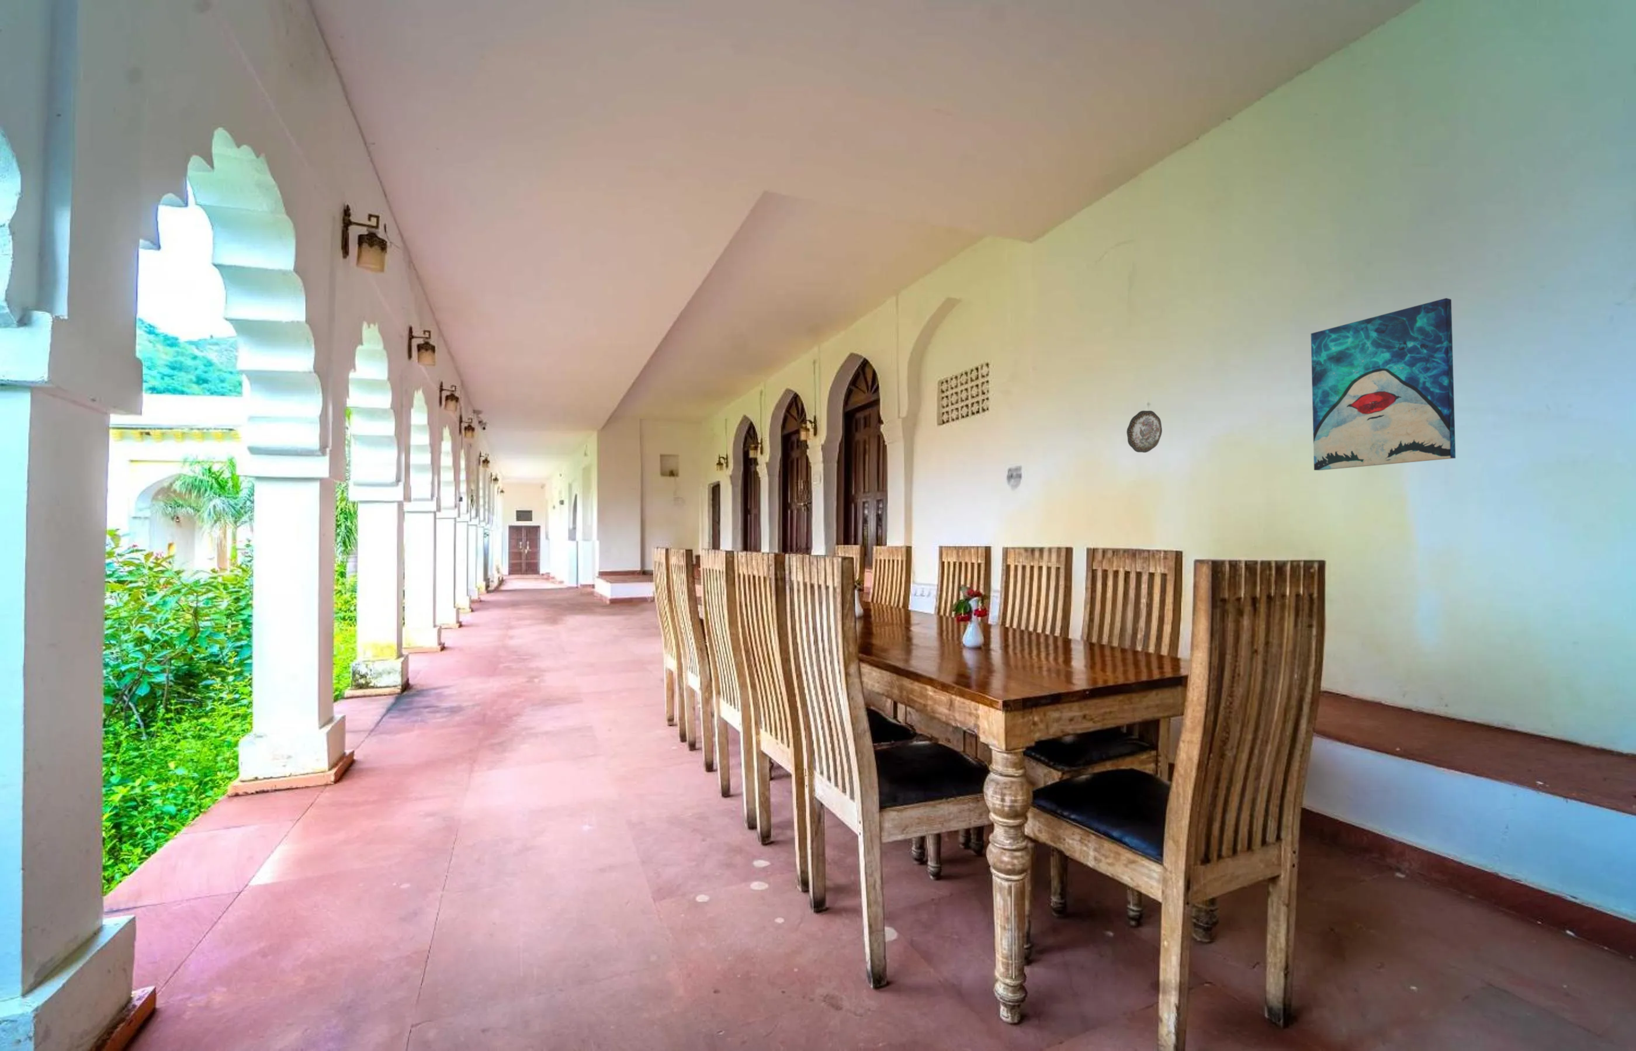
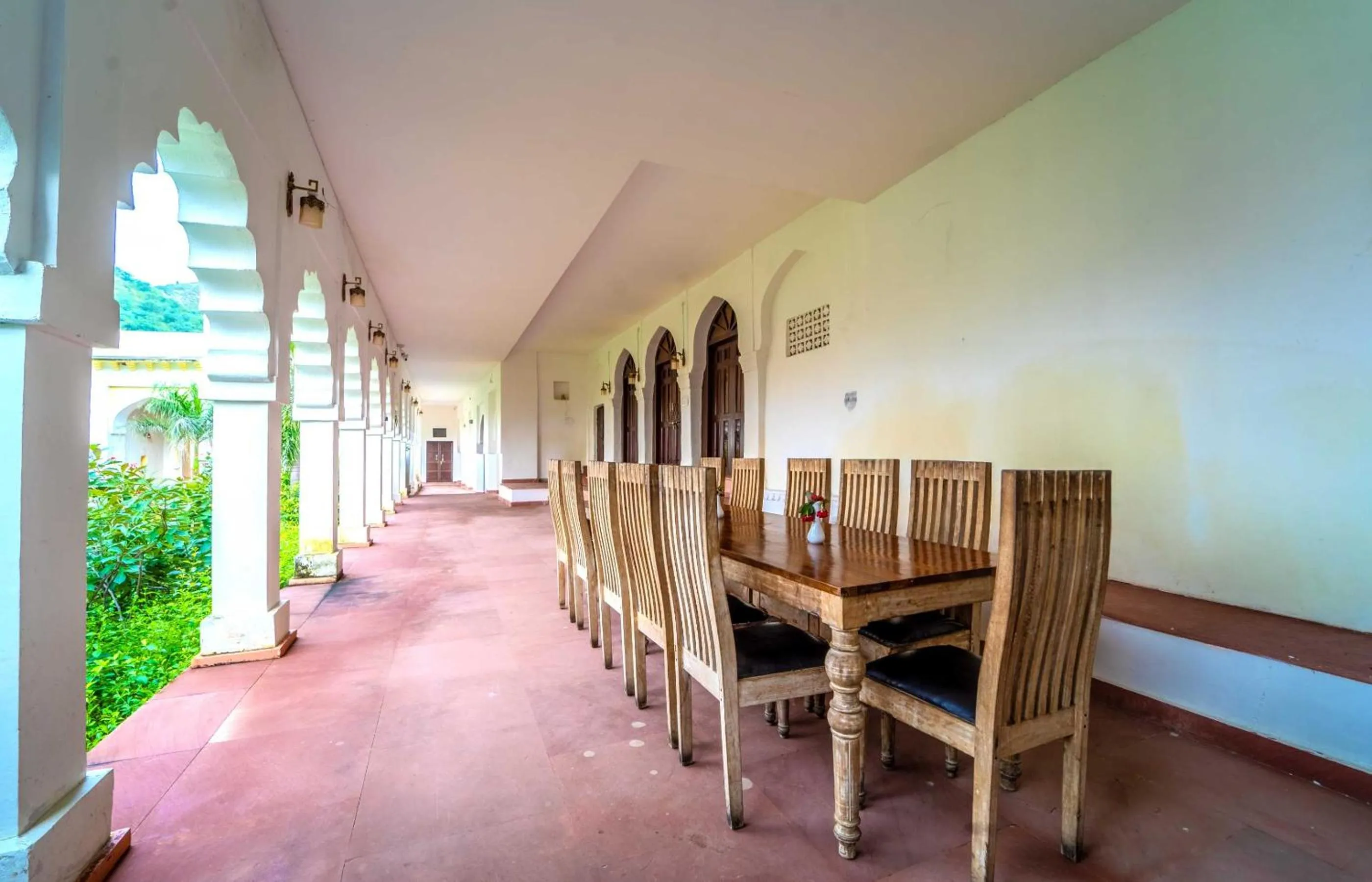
- wall art (1377, 391)
- decorative plate (1145, 431)
